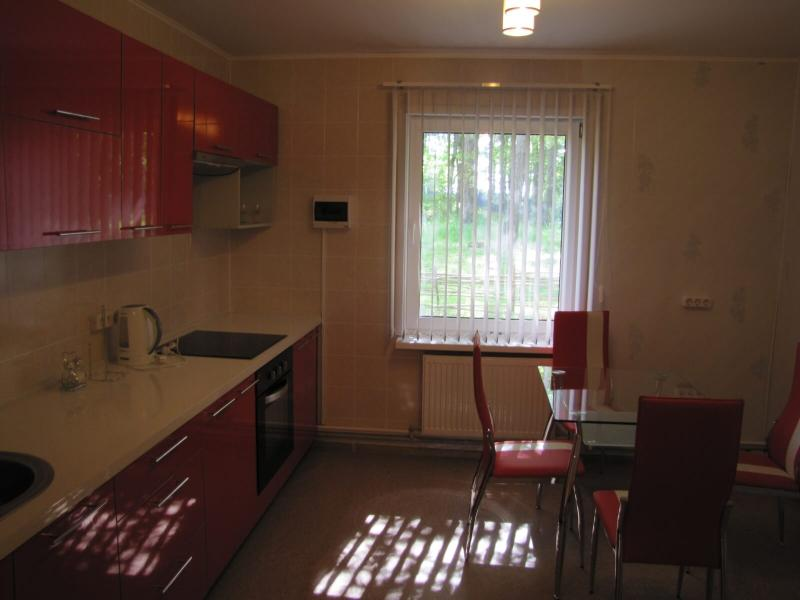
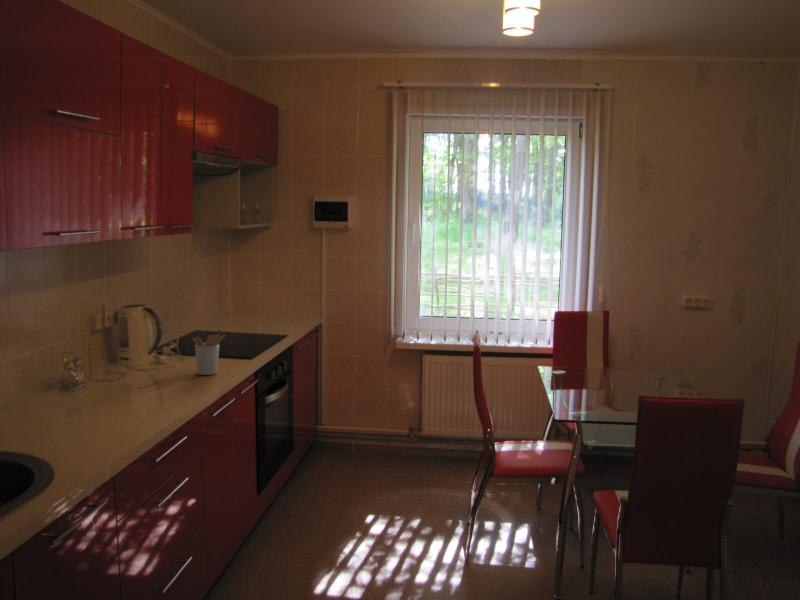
+ utensil holder (210, 352)
